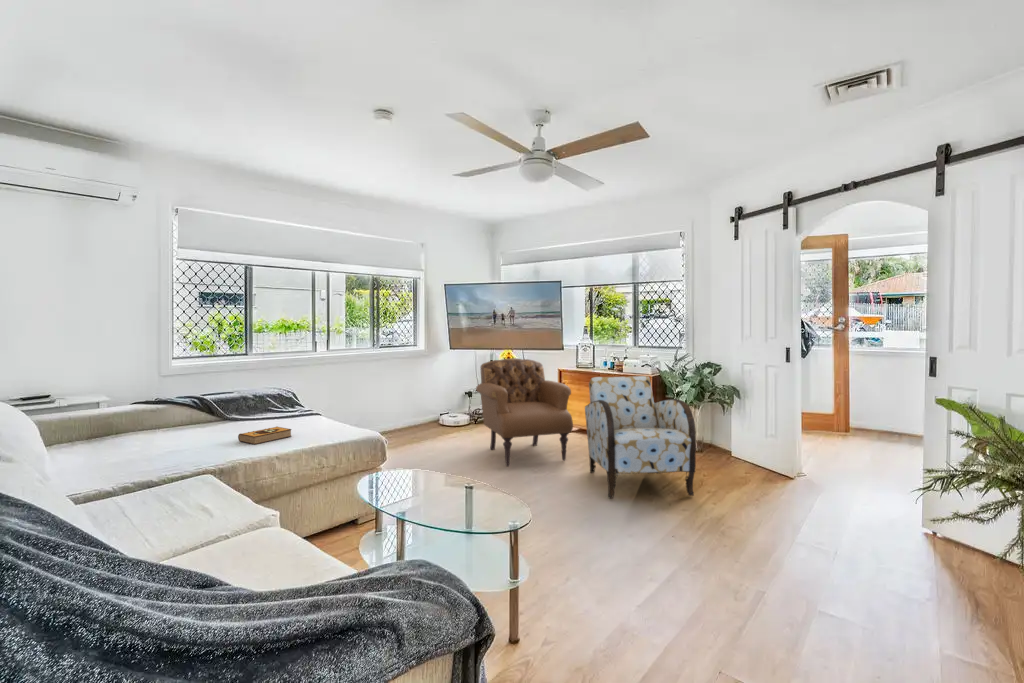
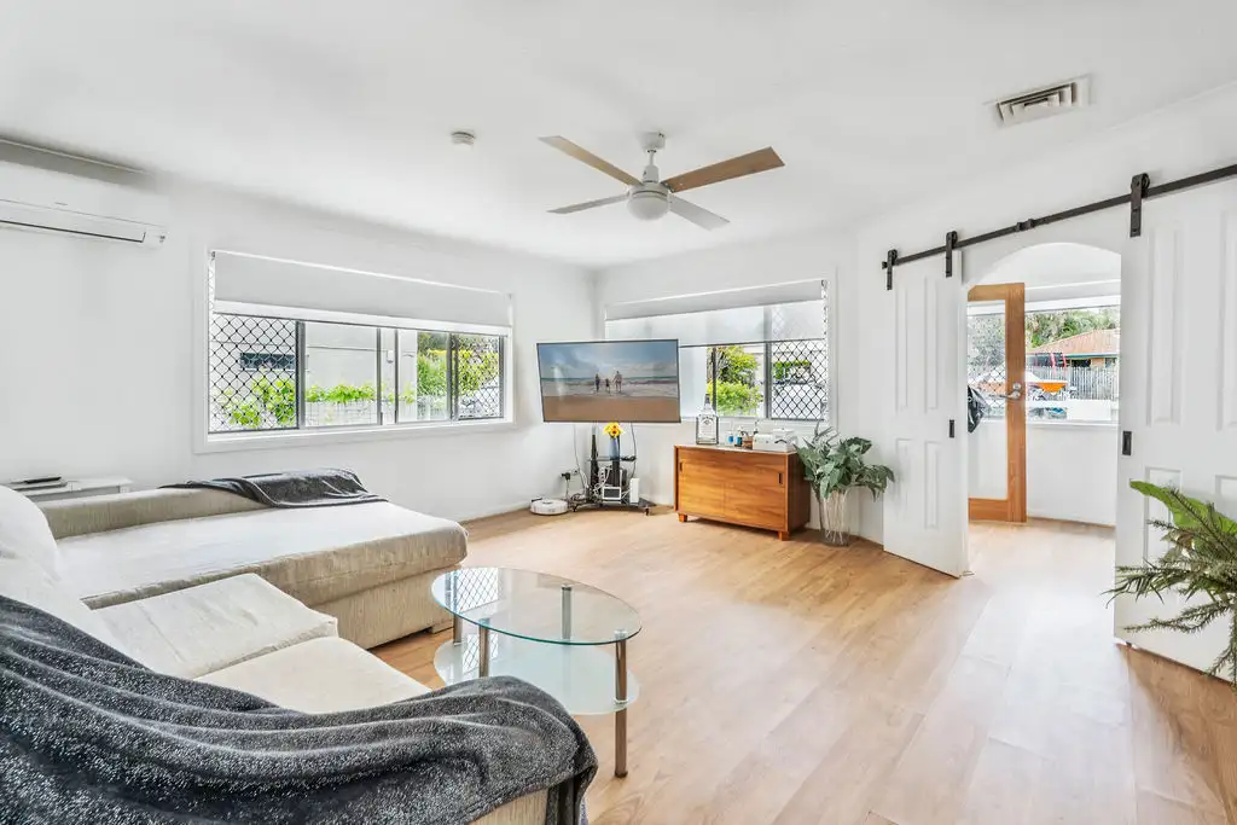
- armchair (524, 407)
- armchair (635, 431)
- hardback book (265, 434)
